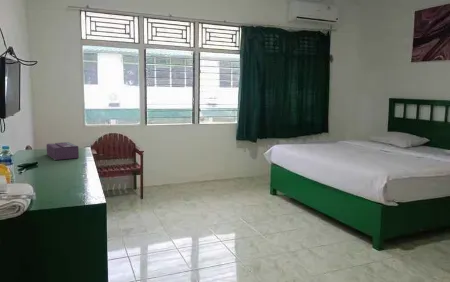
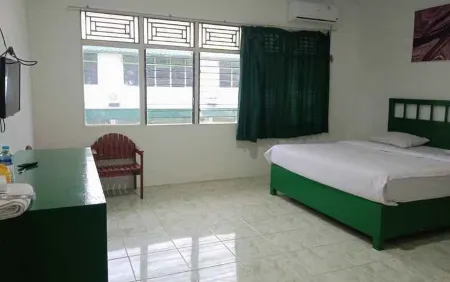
- tissue box (62, 150)
